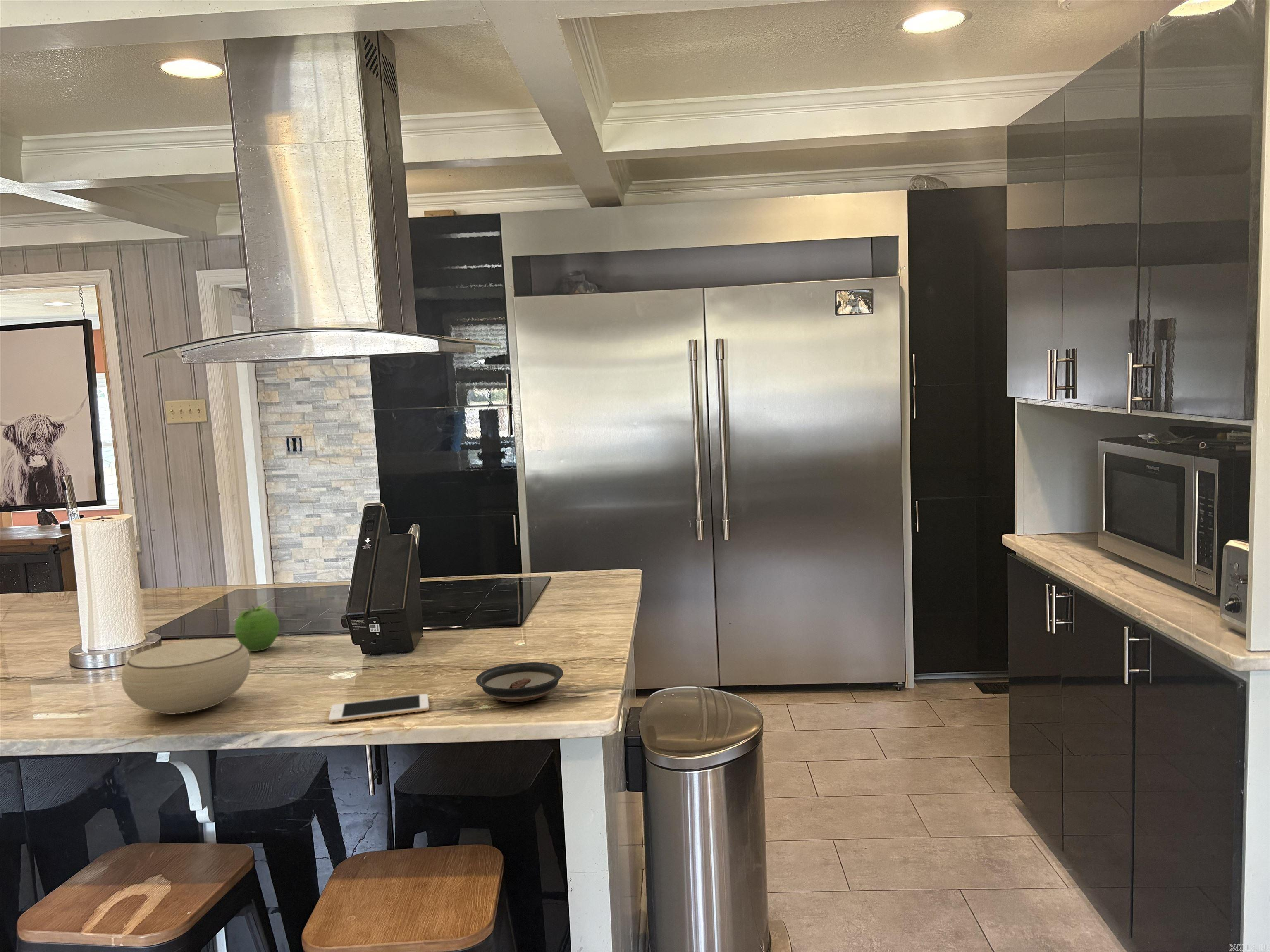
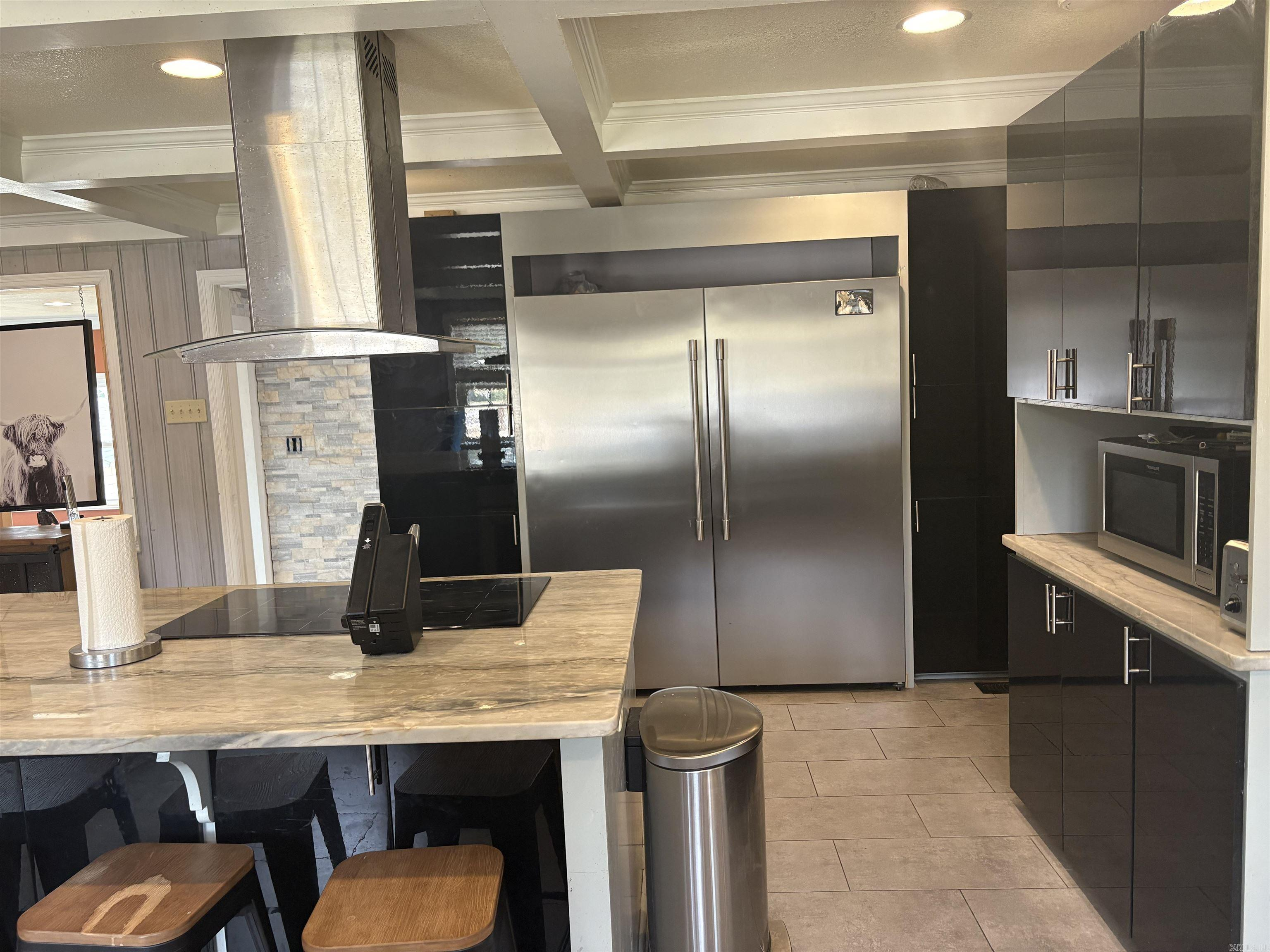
- cell phone (380, 707)
- fruit (257, 626)
- bowl (189, 680)
- saucer (520, 685)
